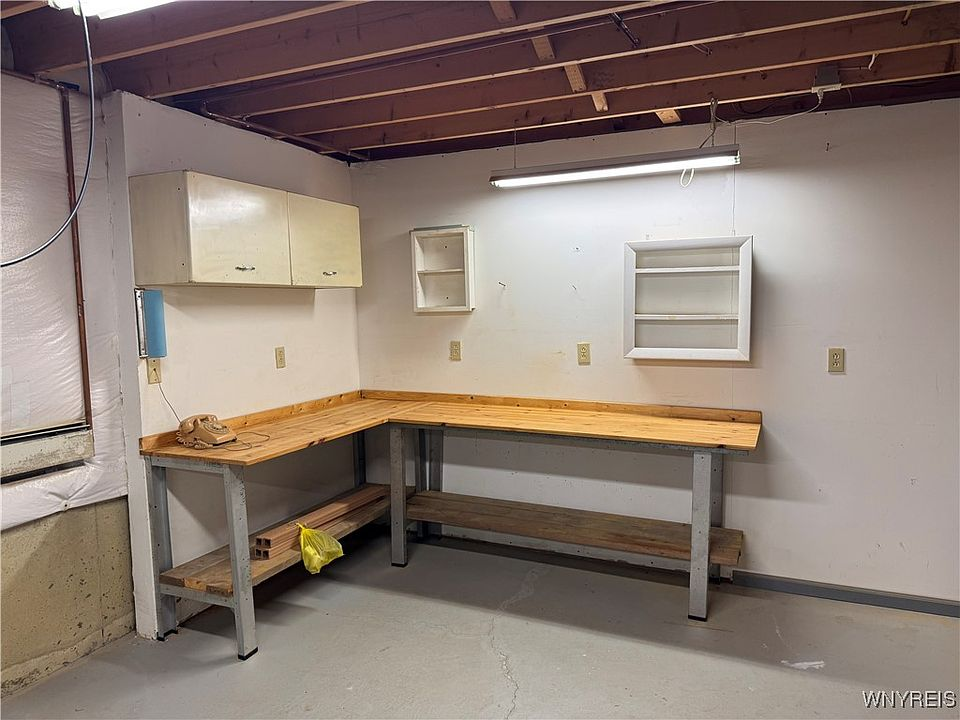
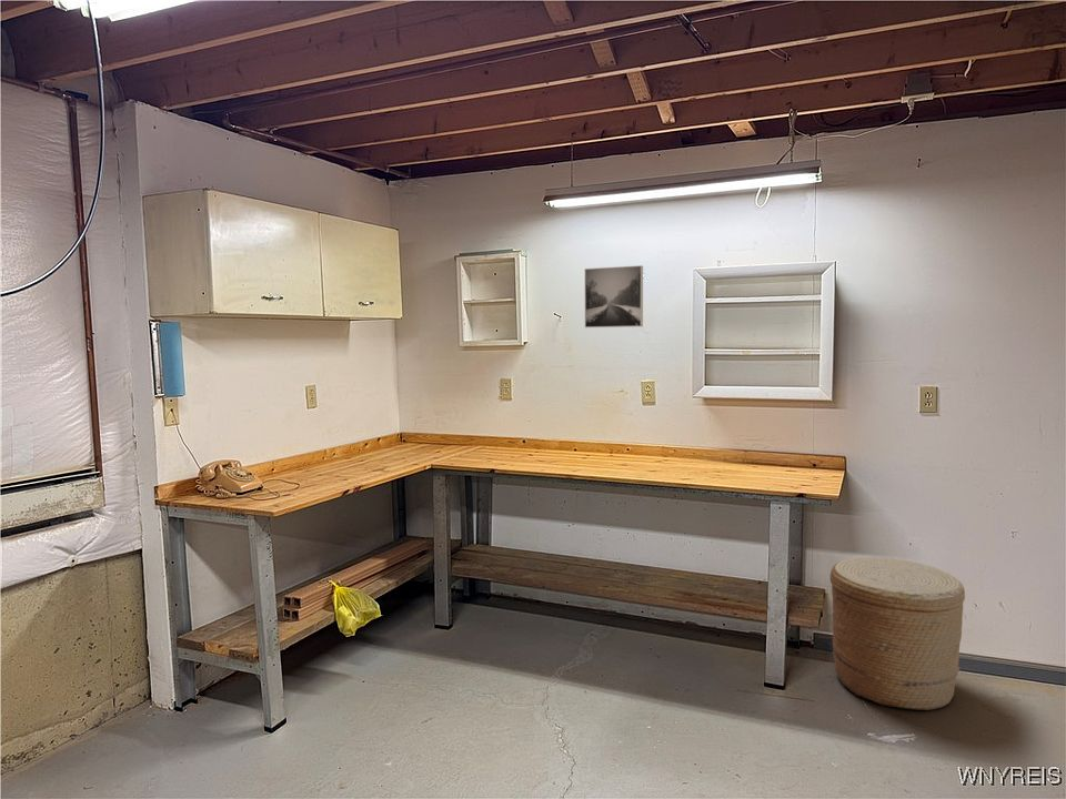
+ basket (893, 628)
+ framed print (613, 296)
